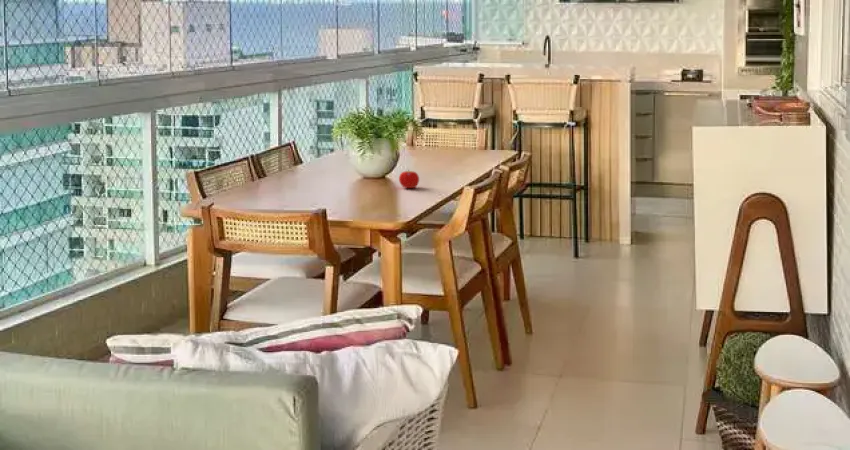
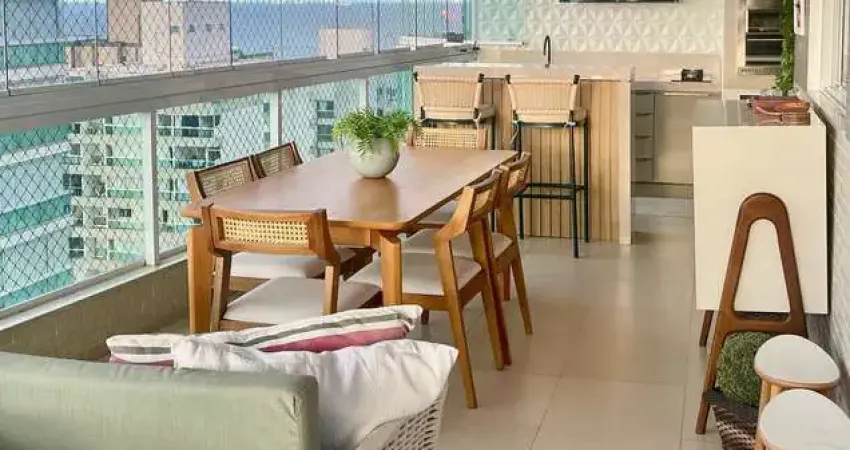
- fruit (409, 178)
